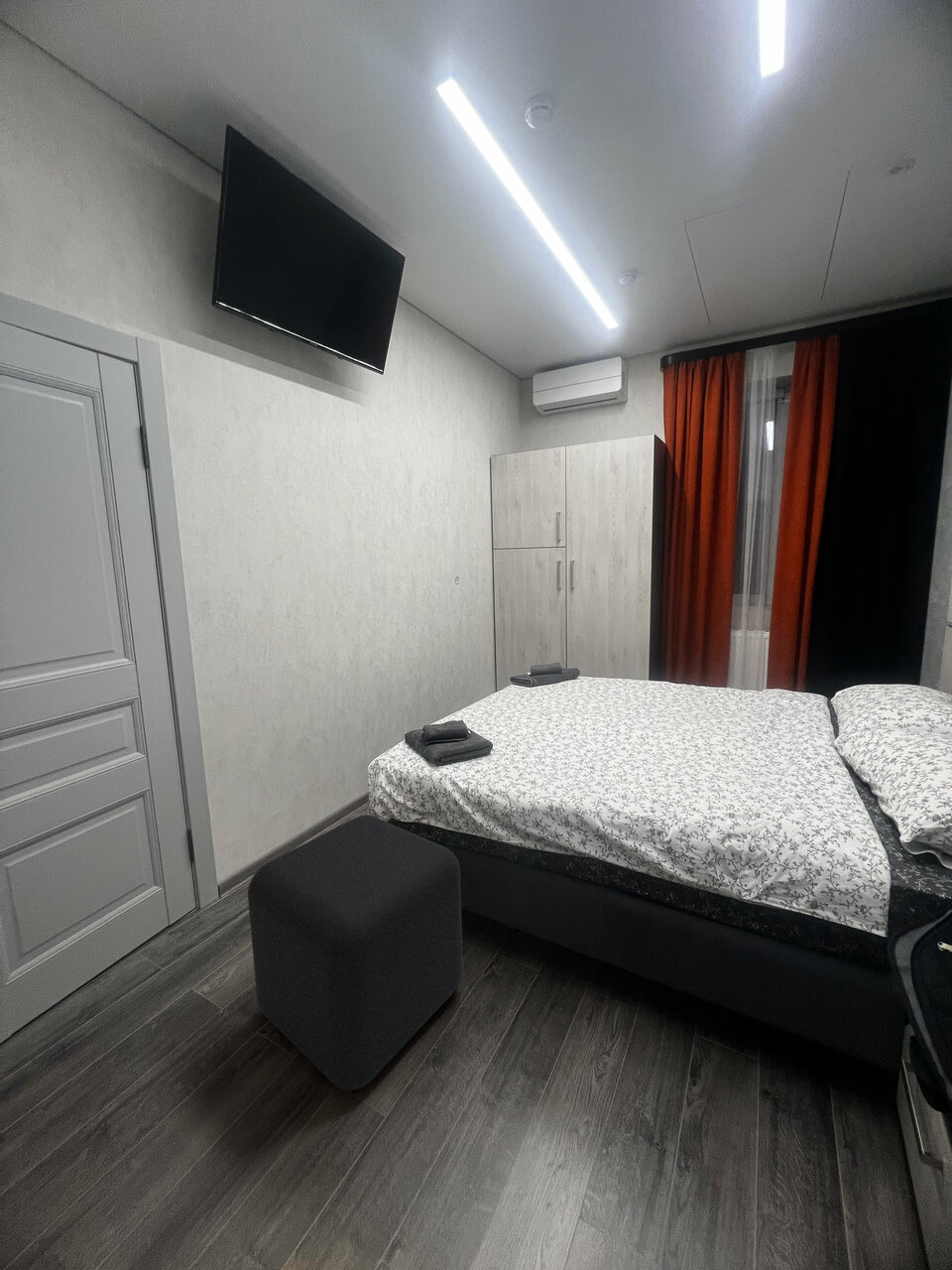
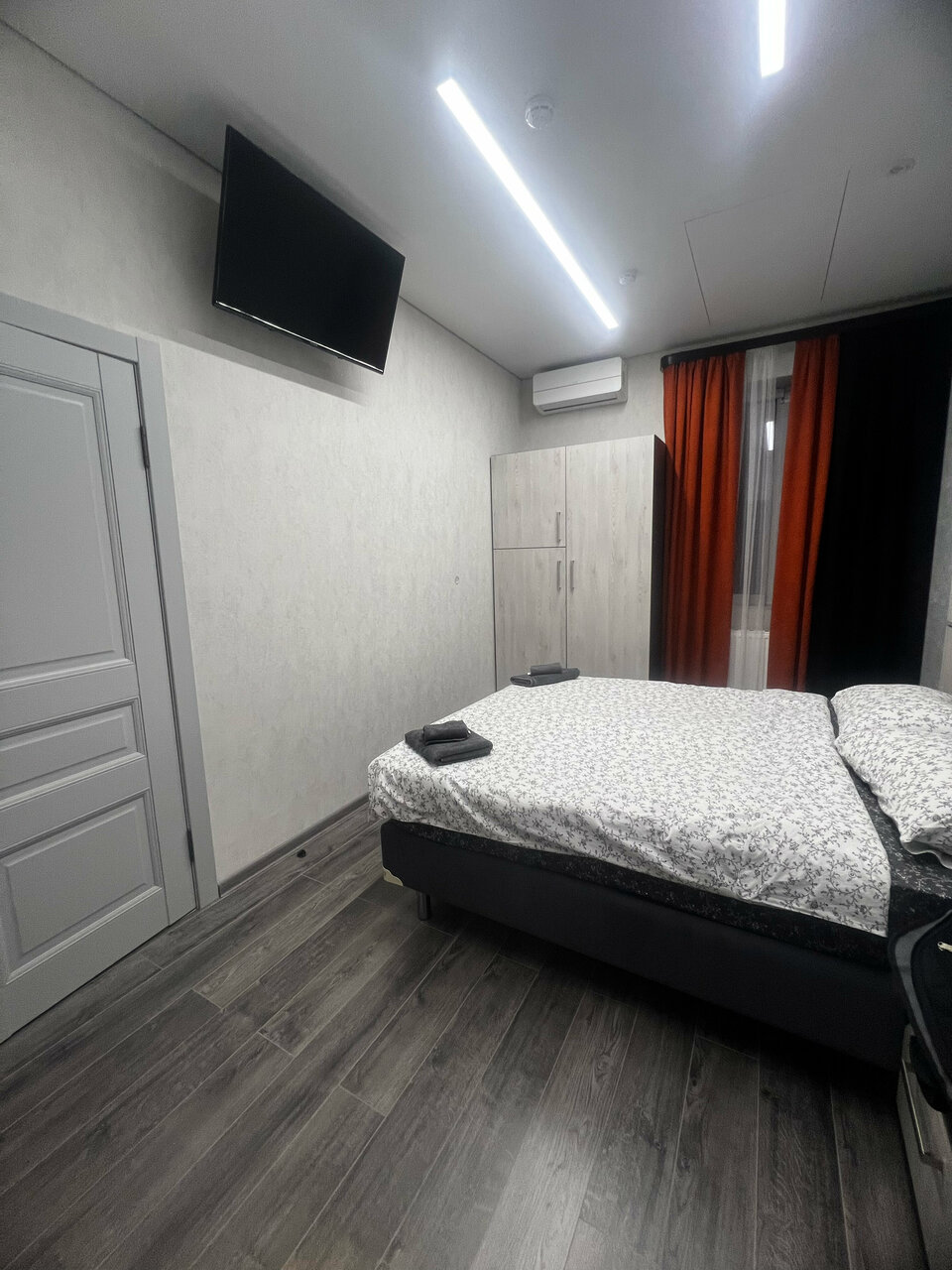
- cube (360, 930)
